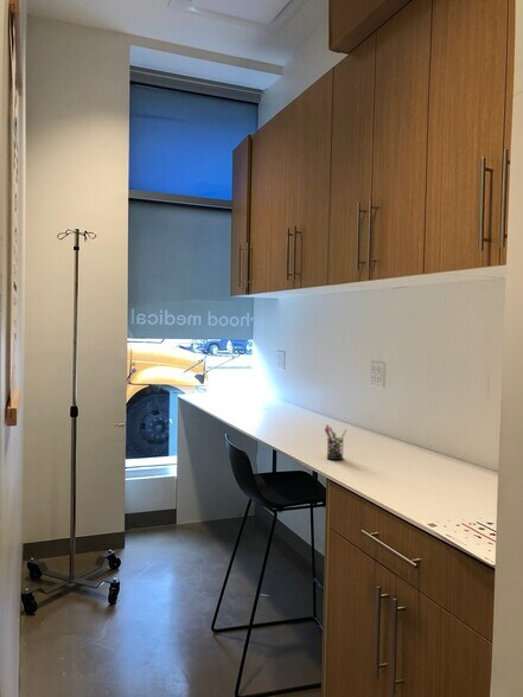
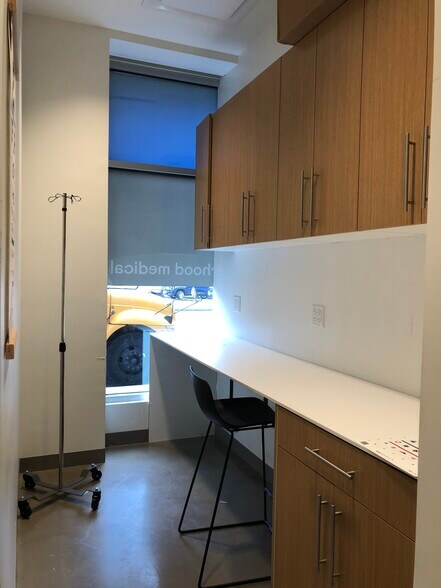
- pen holder (333, 441)
